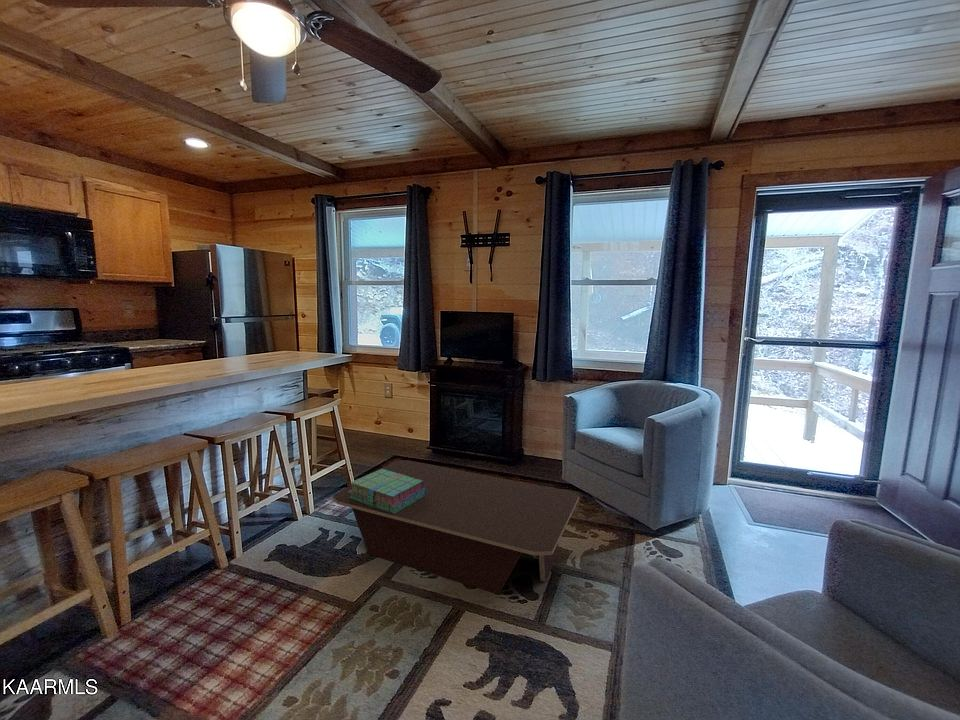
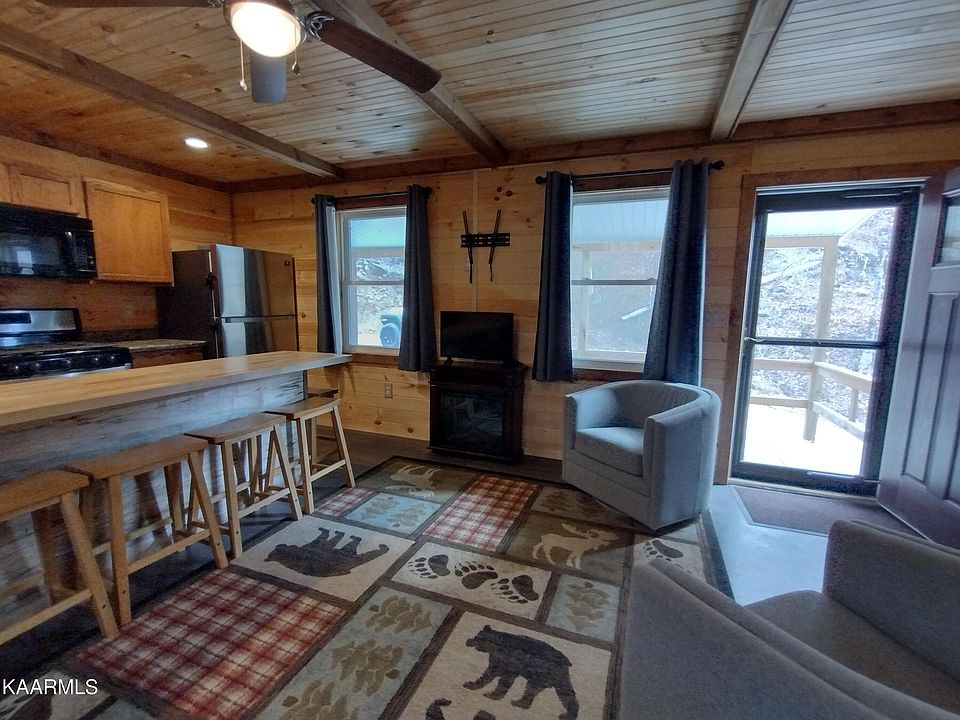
- coffee table (456, 519)
- stack of books (387, 488)
